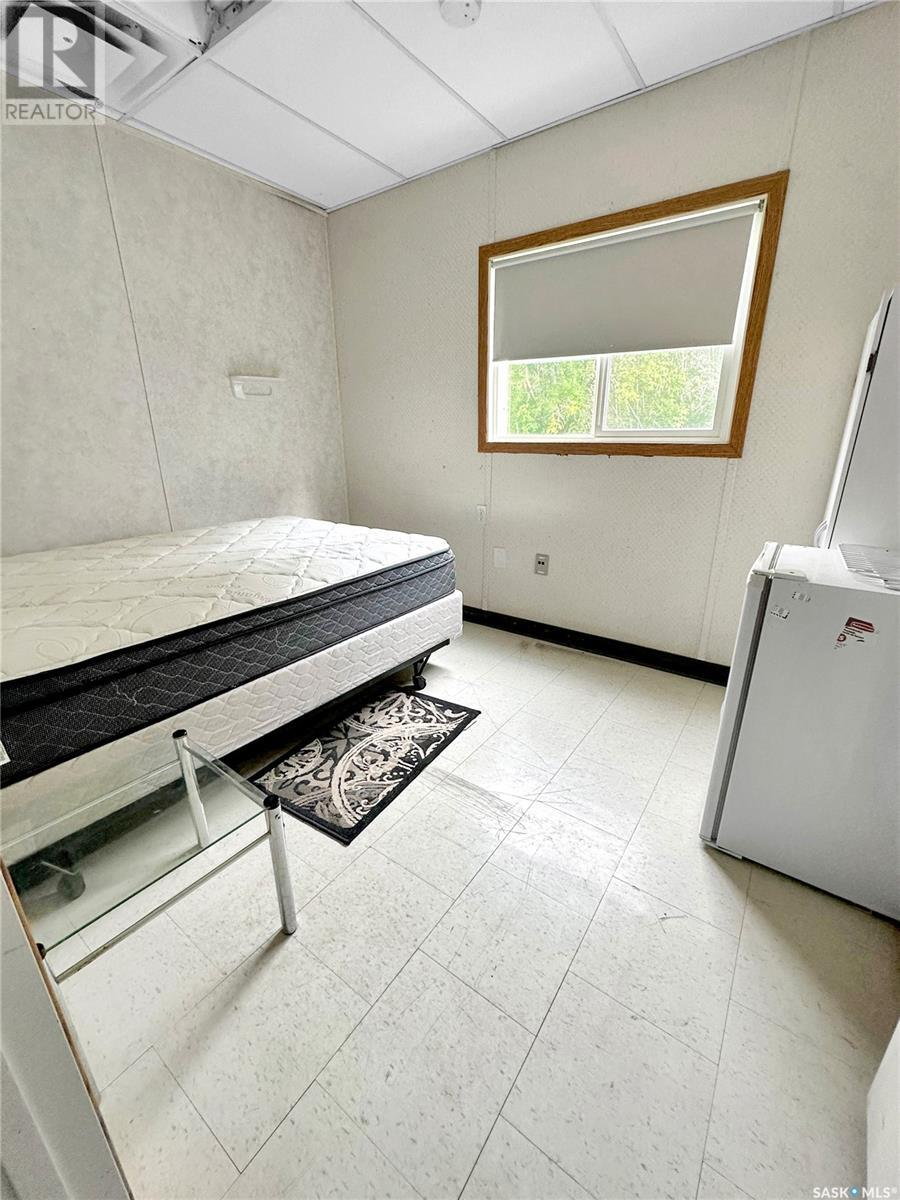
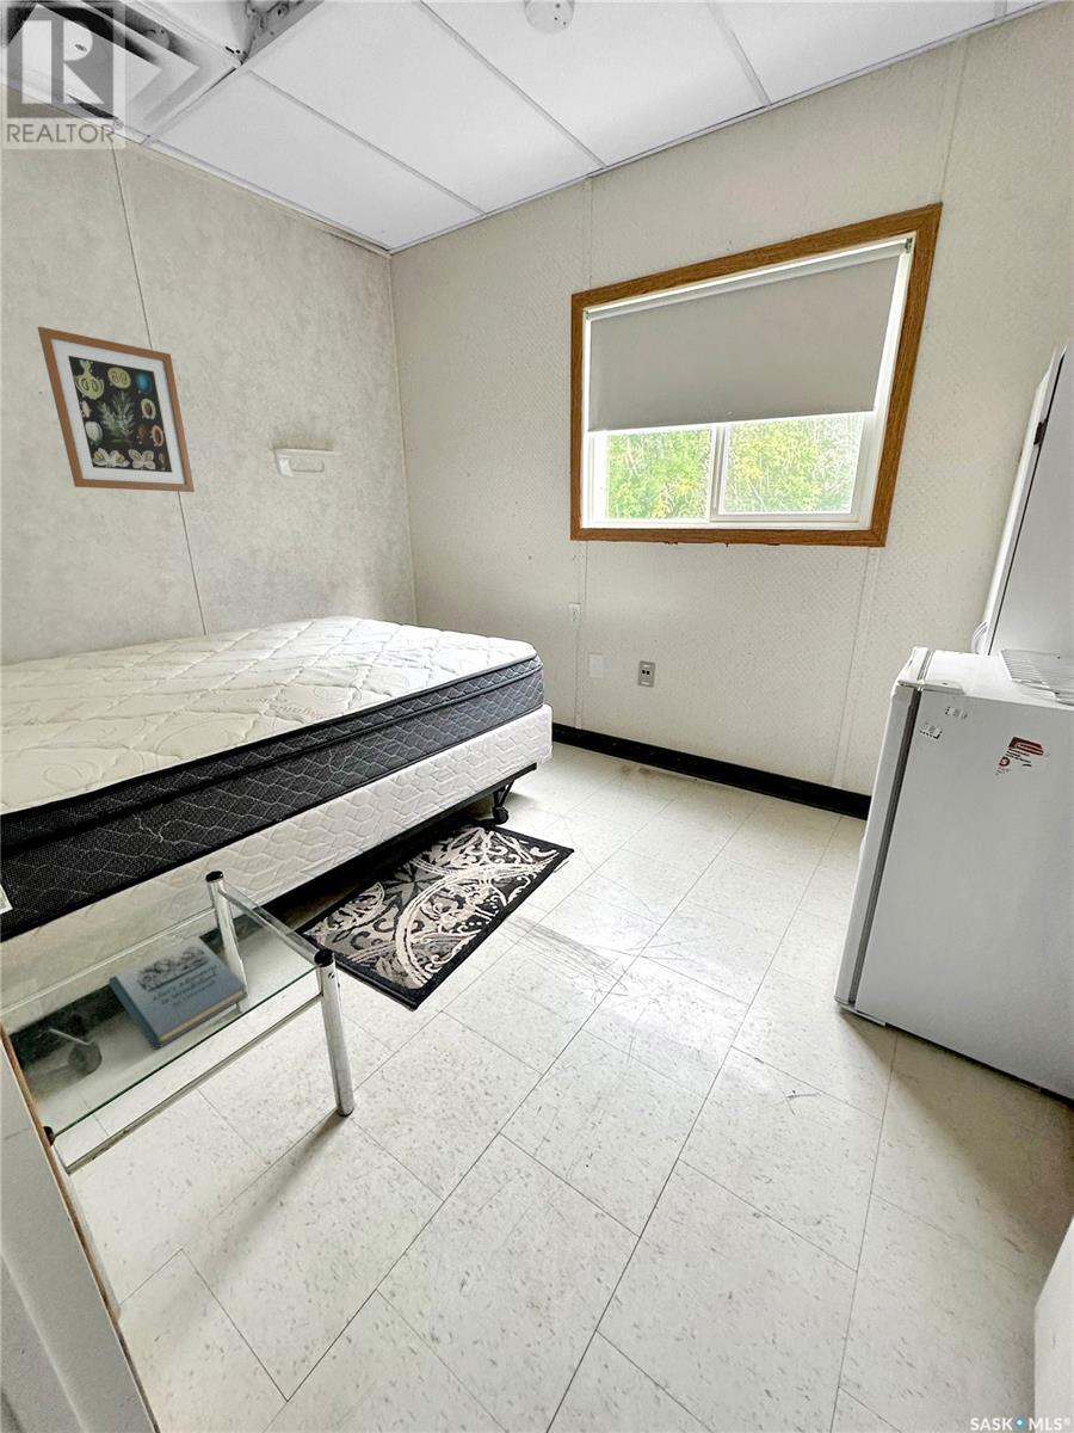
+ wall art (124, 418)
+ book (177, 986)
